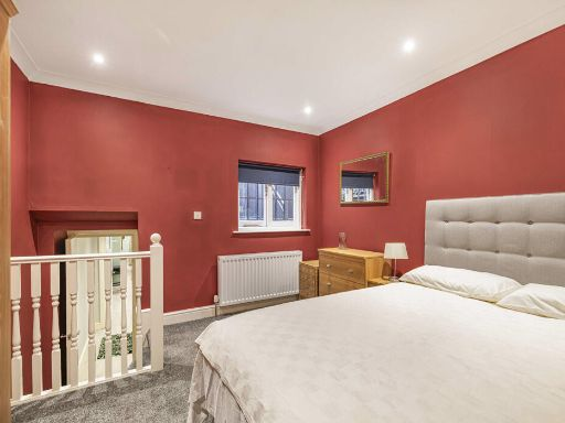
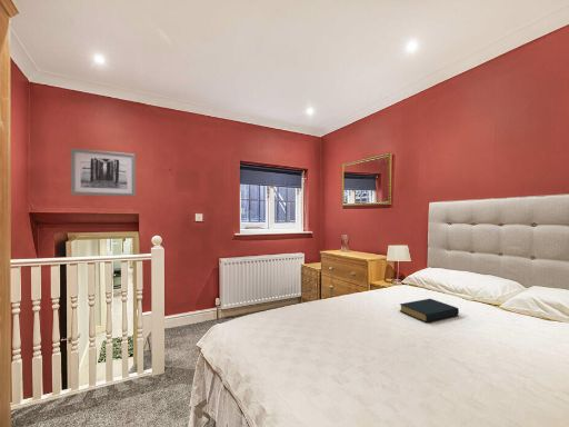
+ hardback book (428, 309)
+ wall art (104, 172)
